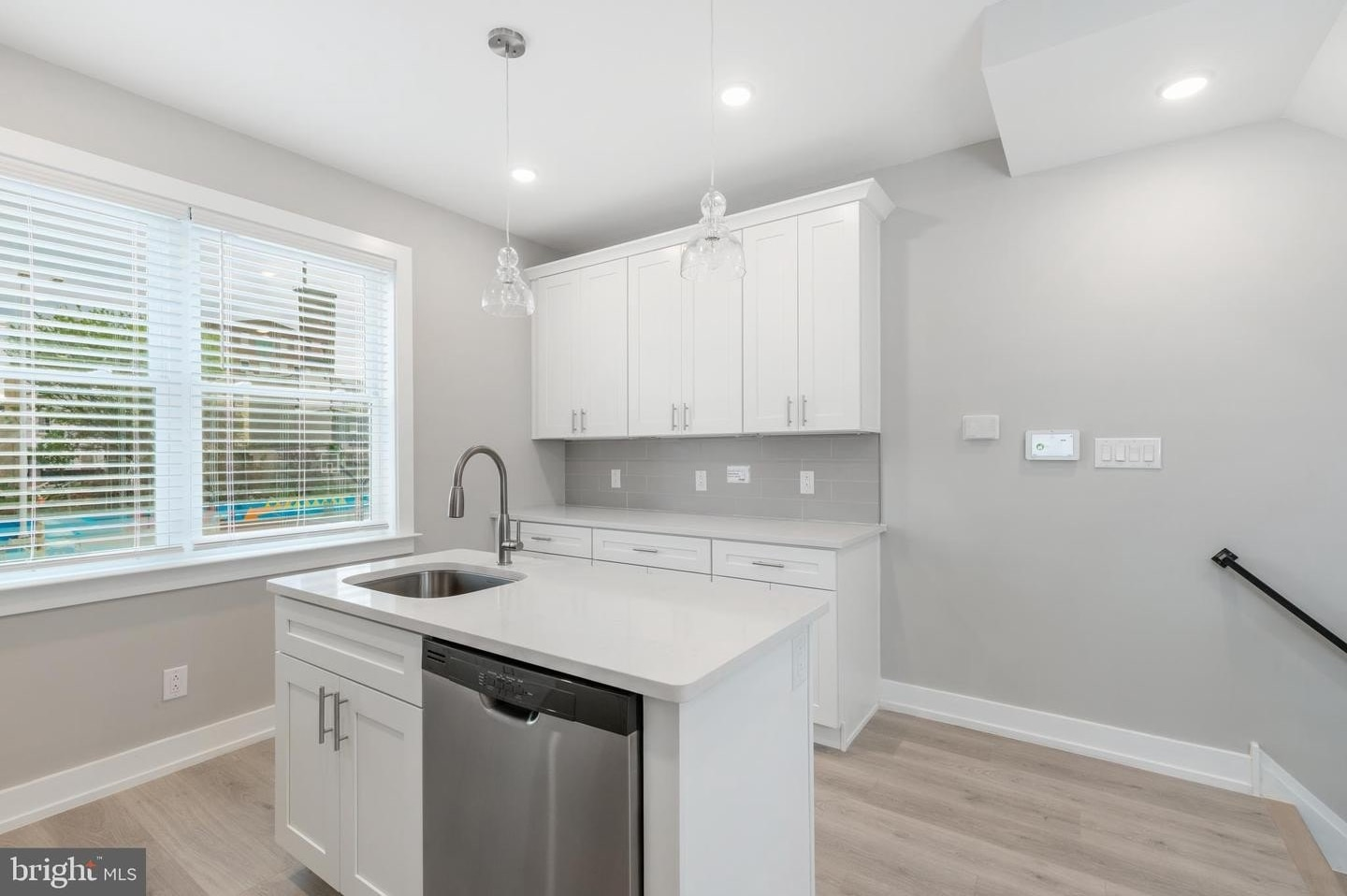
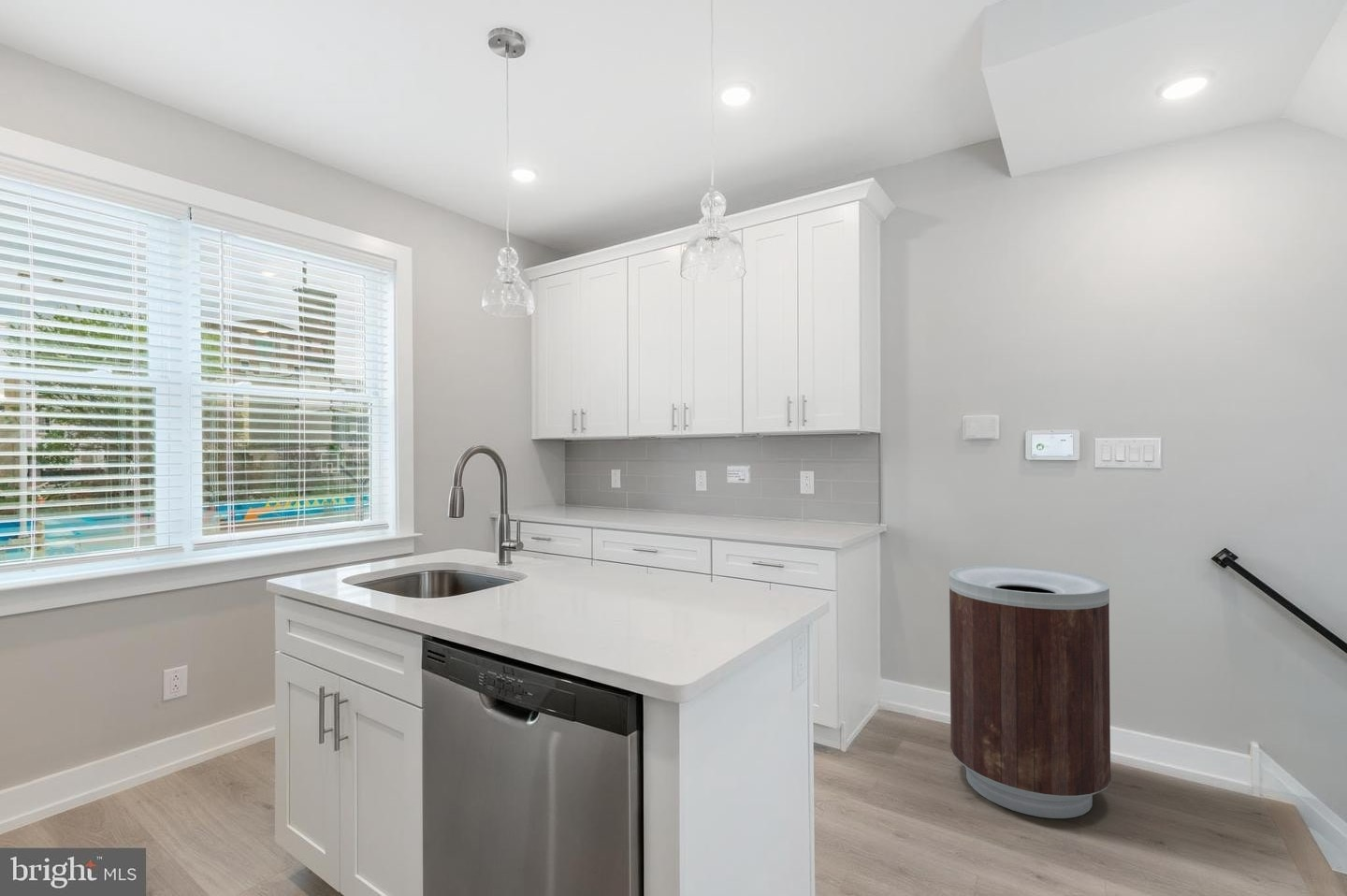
+ trash can (1025, 682)
